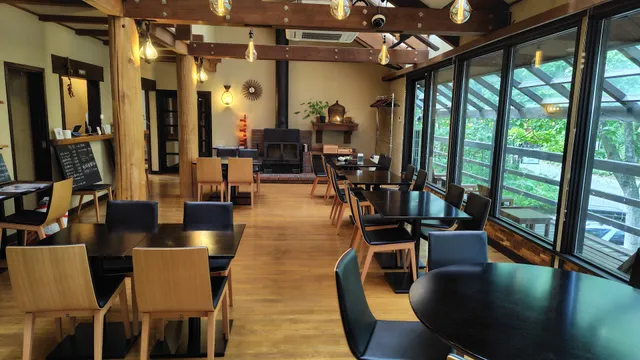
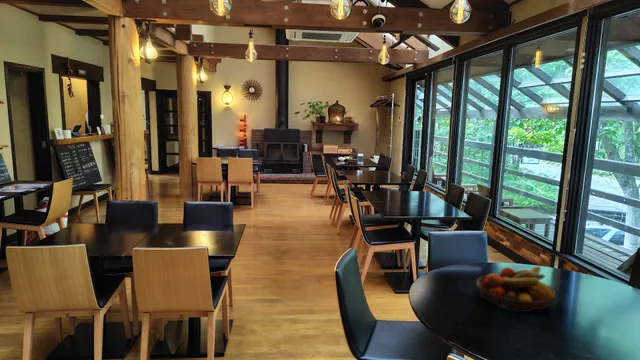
+ fruit bowl (514, 283)
